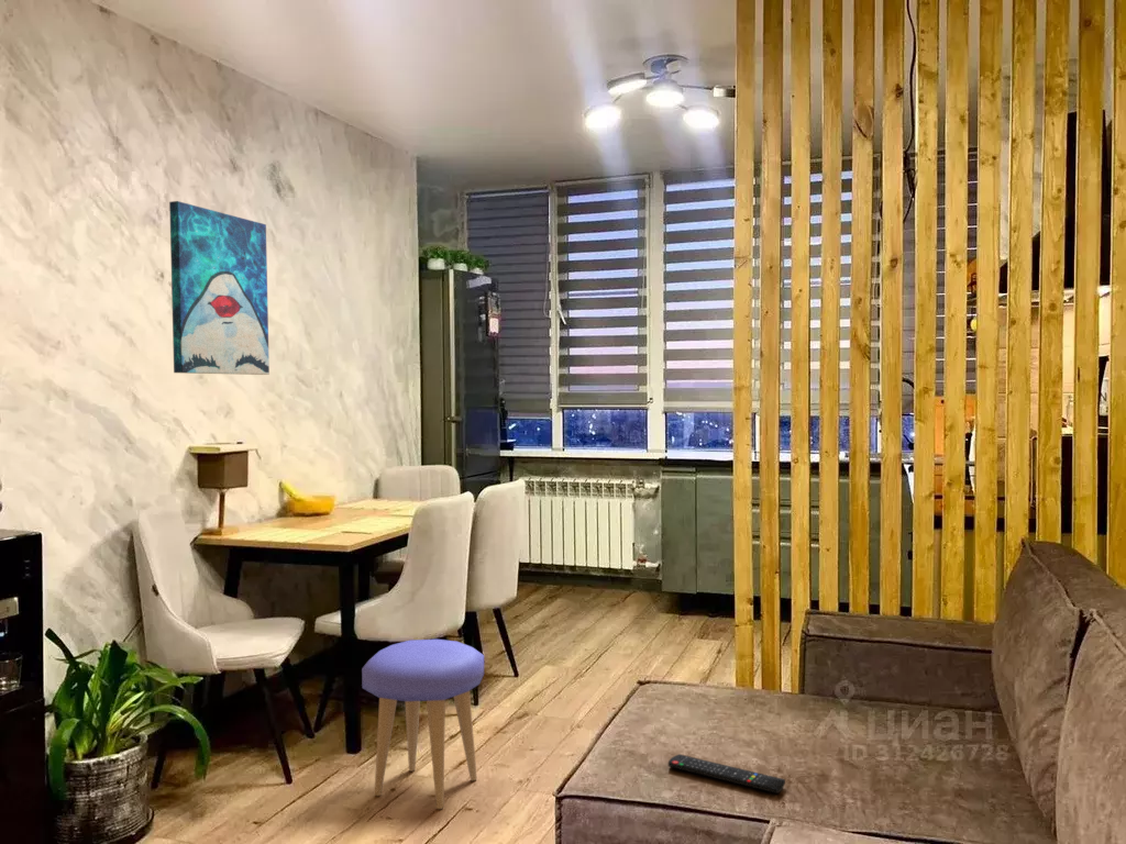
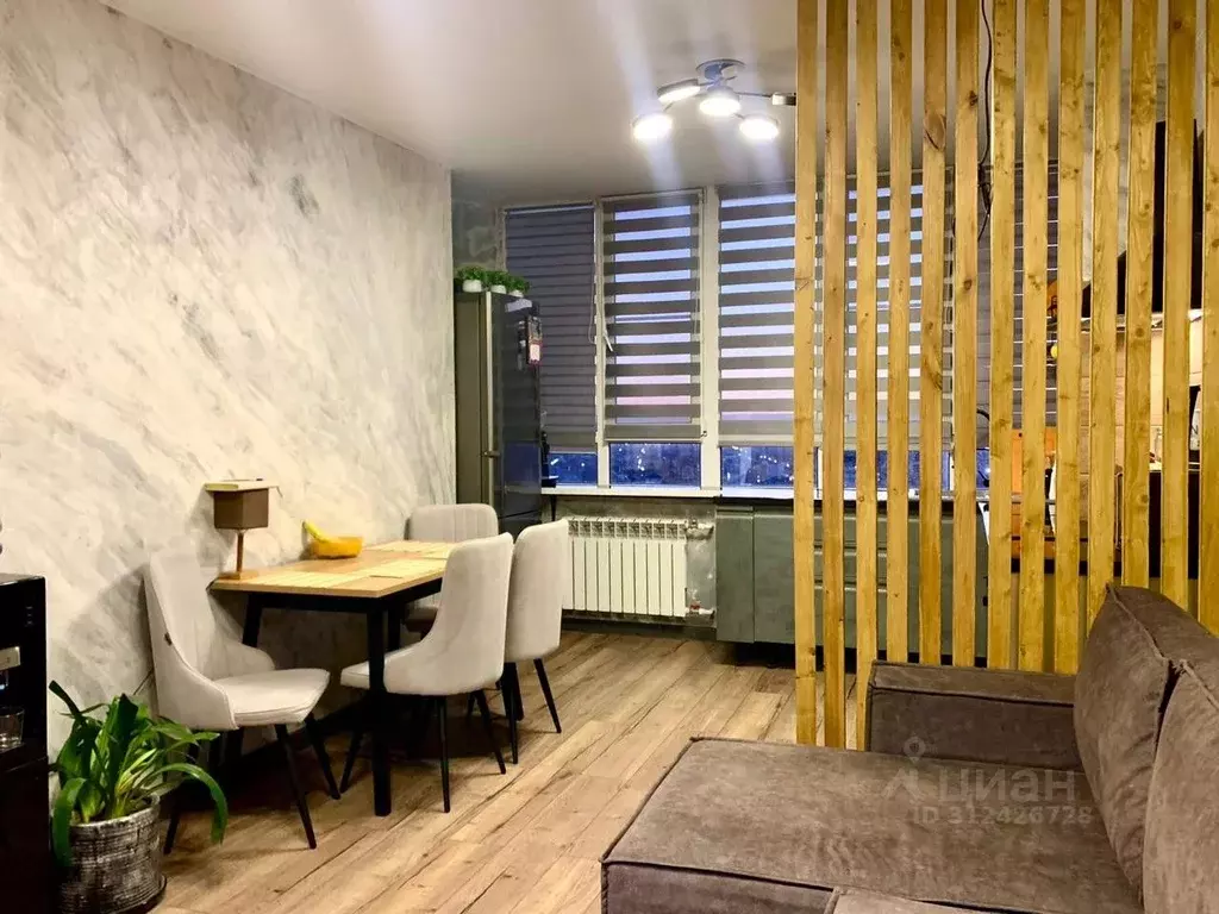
- remote control (724, 774)
- stool (428, 720)
- wall art (222, 293)
